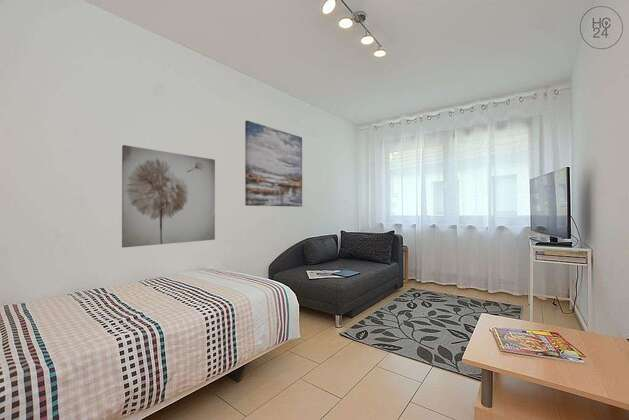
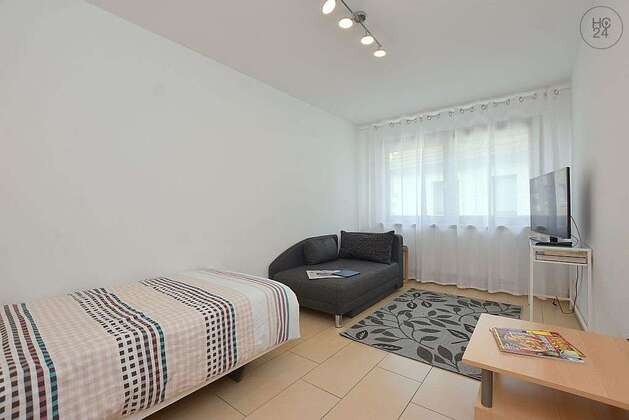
- wall art (174, 198)
- wall art (276, 168)
